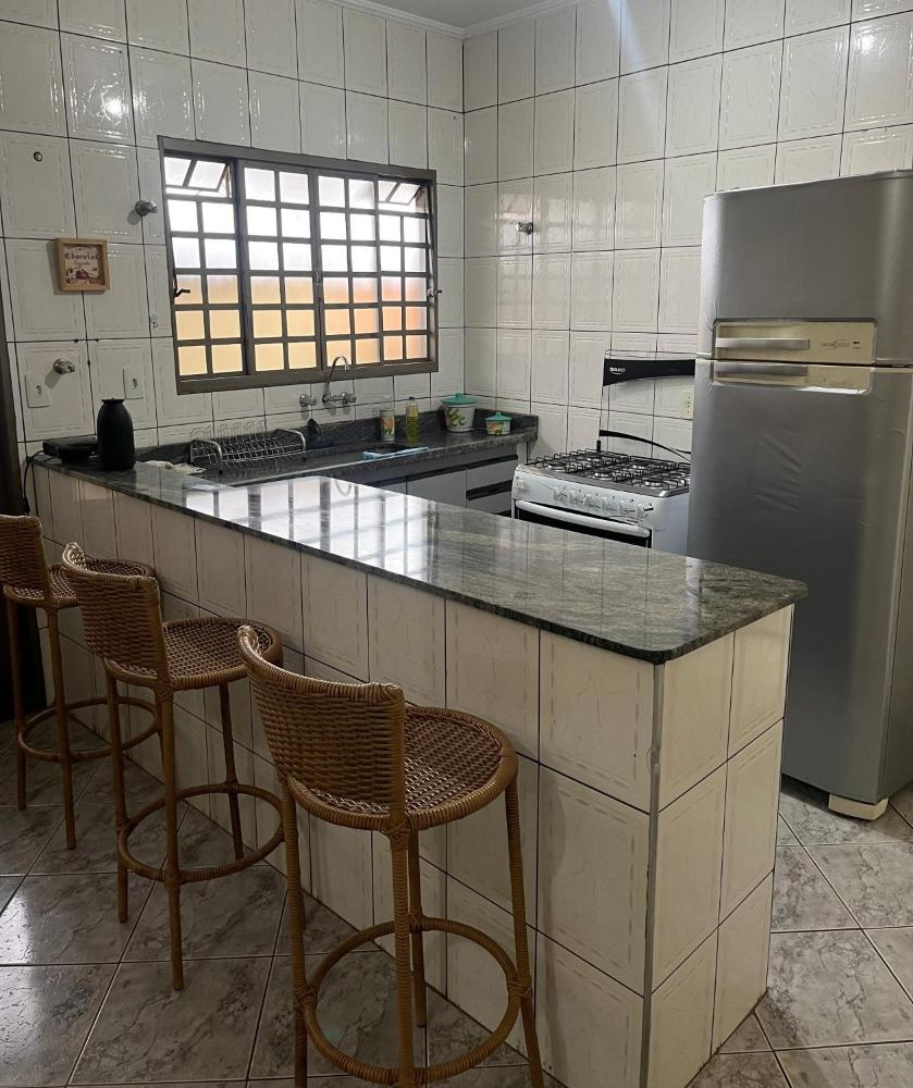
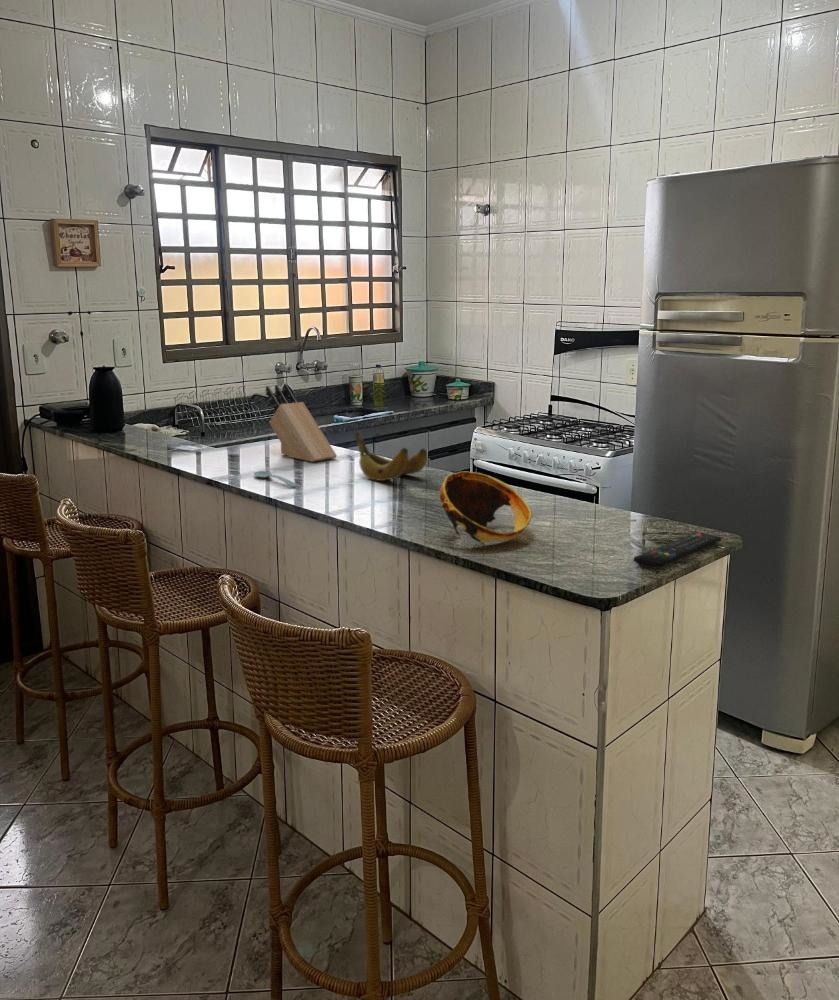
+ knife block (298, 421)
+ bowl (485, 507)
+ banana (388, 459)
+ spoon (275, 477)
+ remote control (679, 550)
